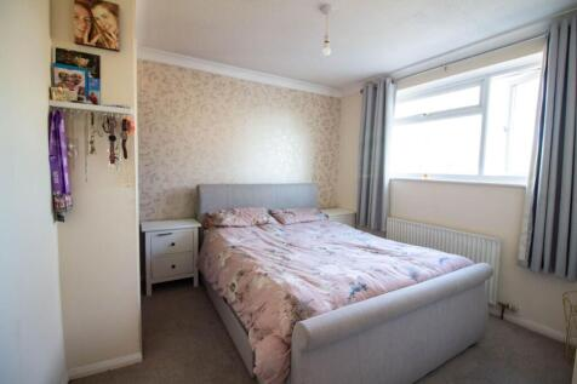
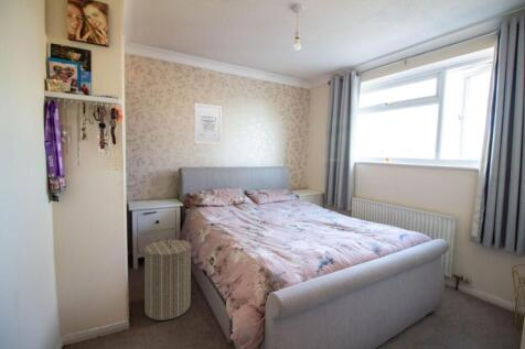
+ laundry hamper (168, 272)
+ wall art (208, 124)
